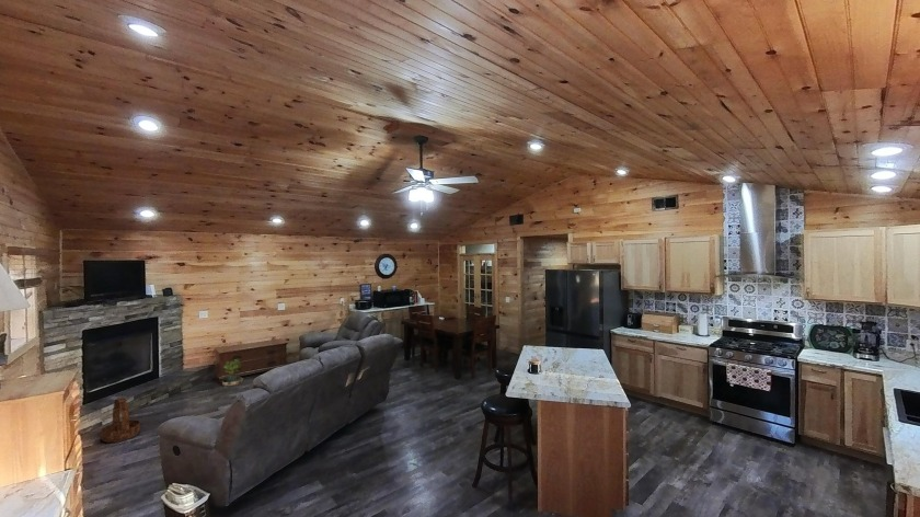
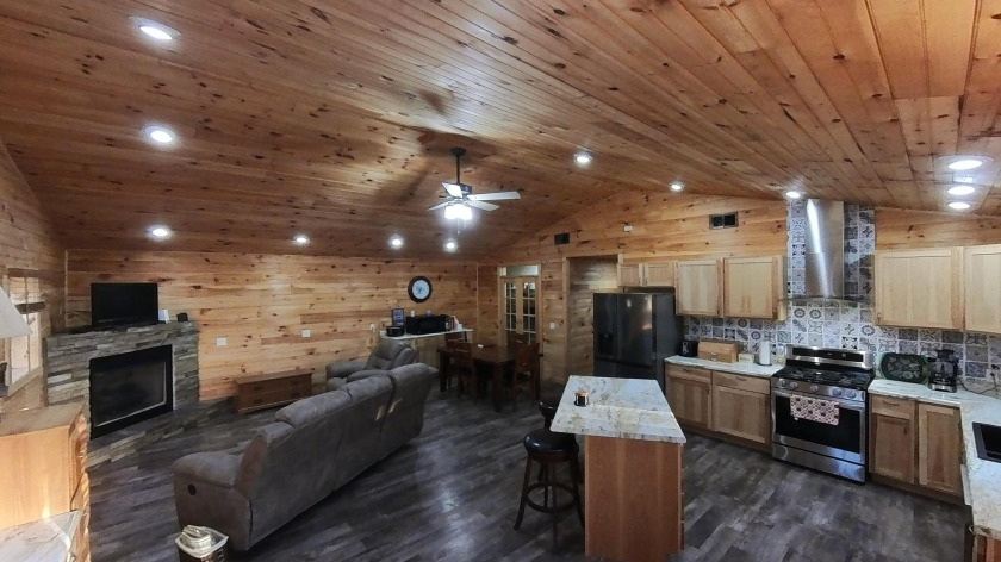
- potted plant (232, 371)
- basket (119, 417)
